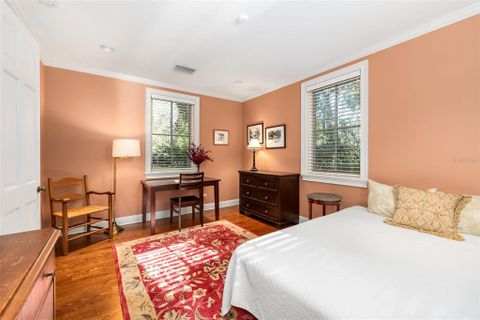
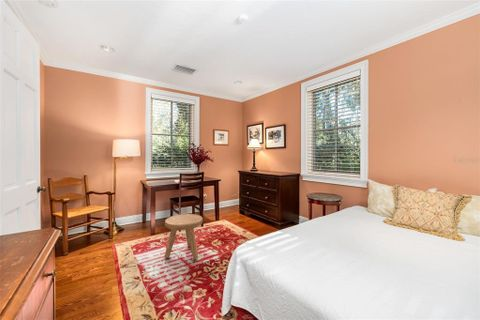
+ stool (186, 236)
